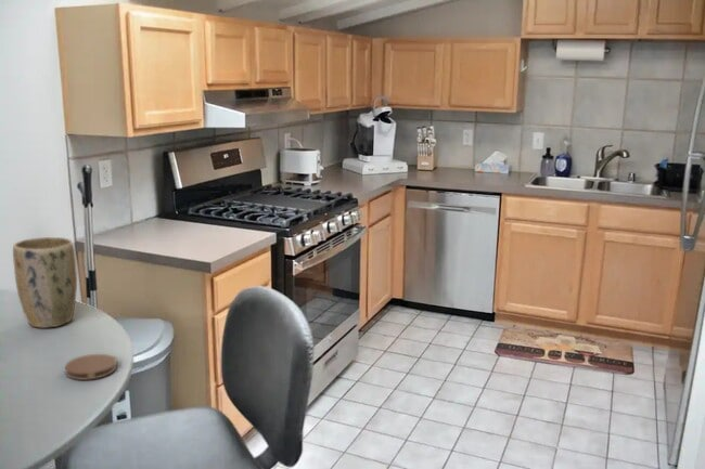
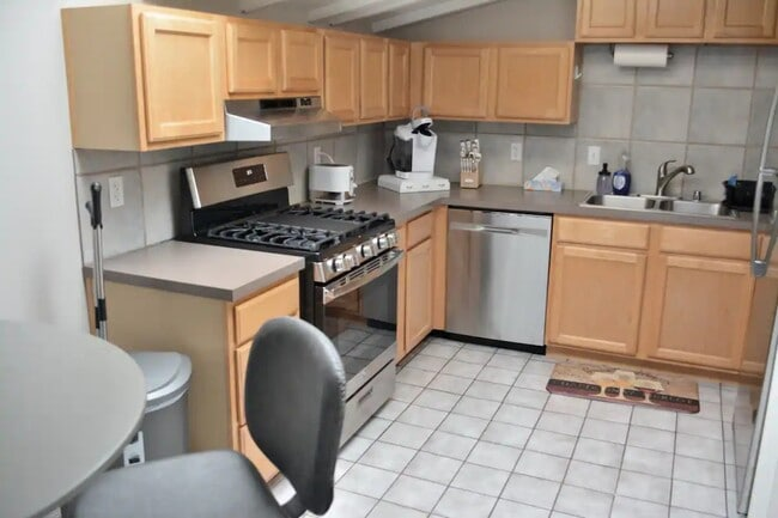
- coaster (91, 366)
- plant pot (47, 282)
